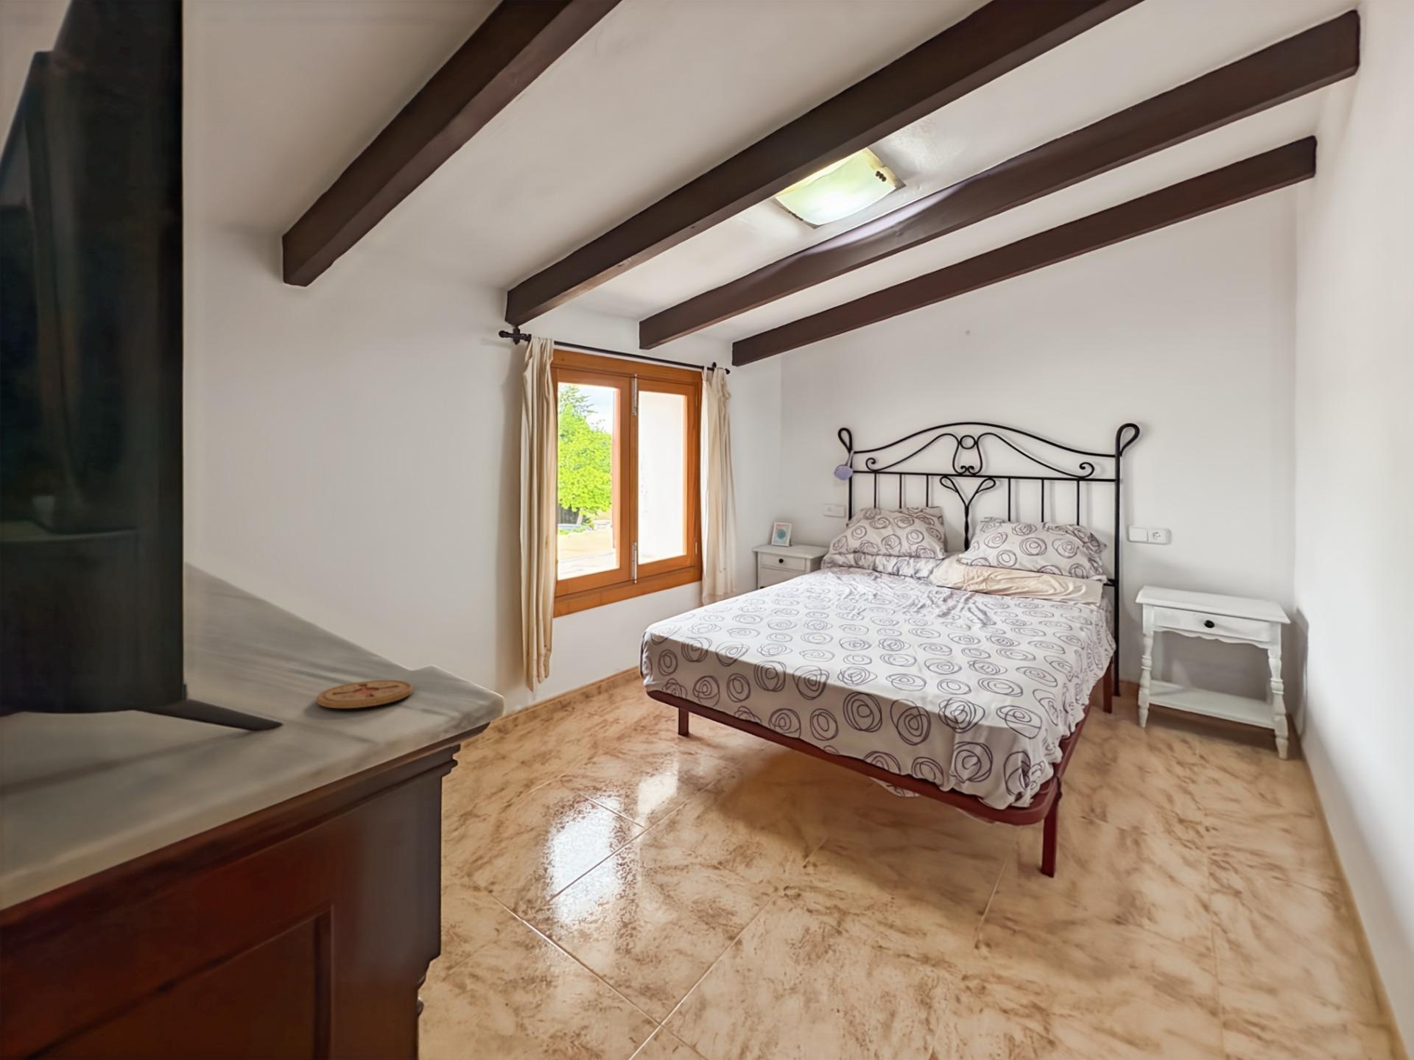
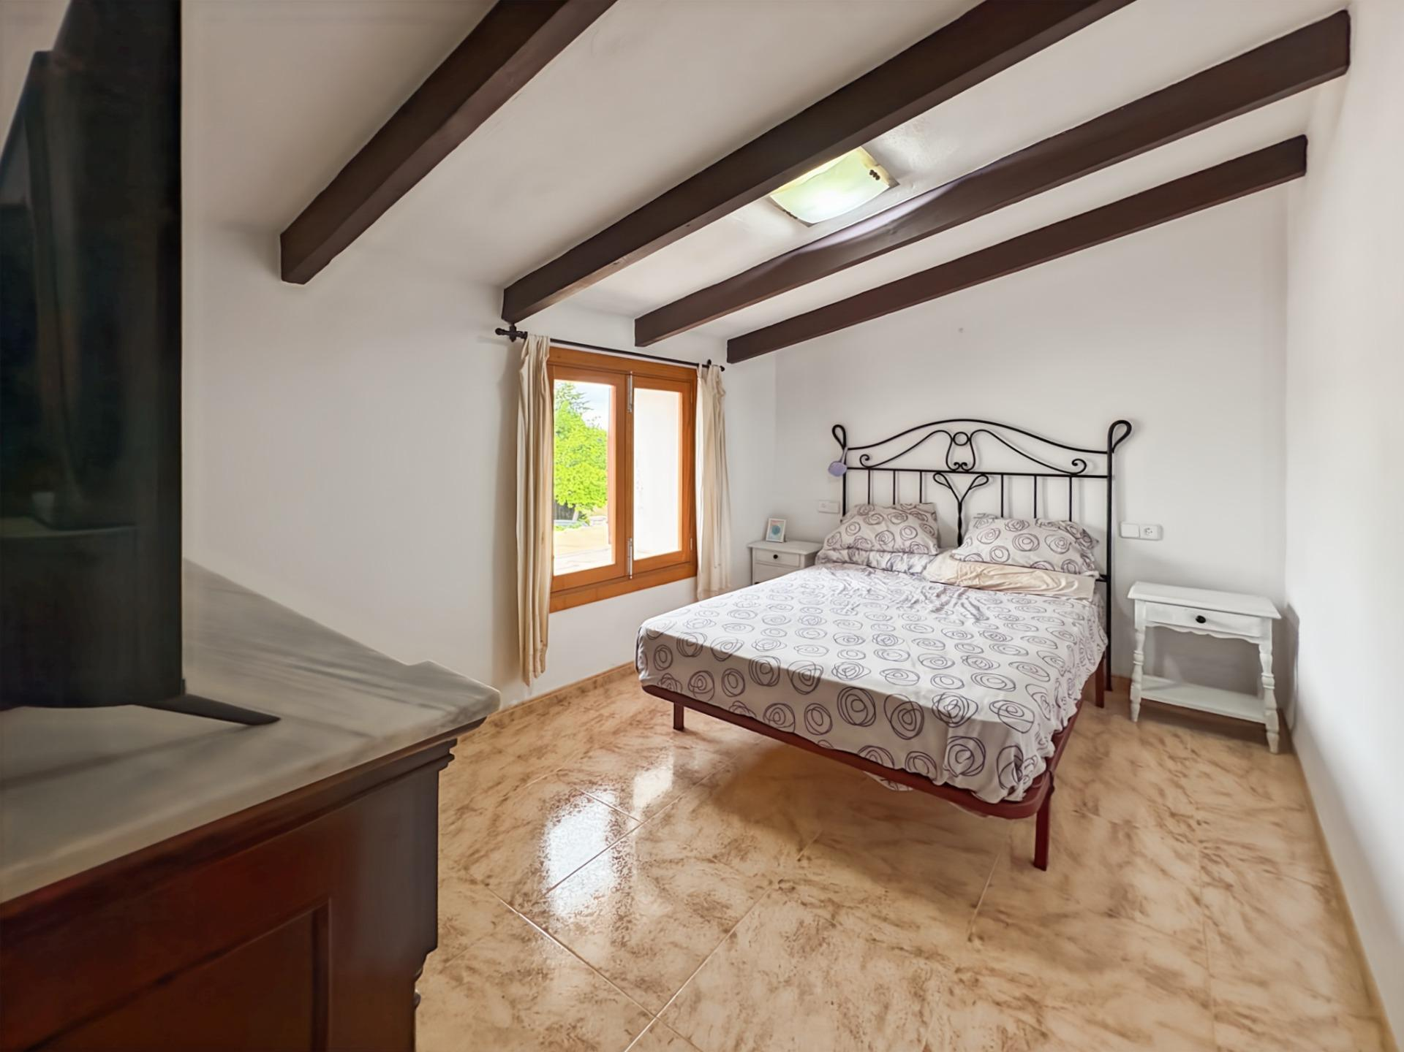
- coaster (366, 693)
